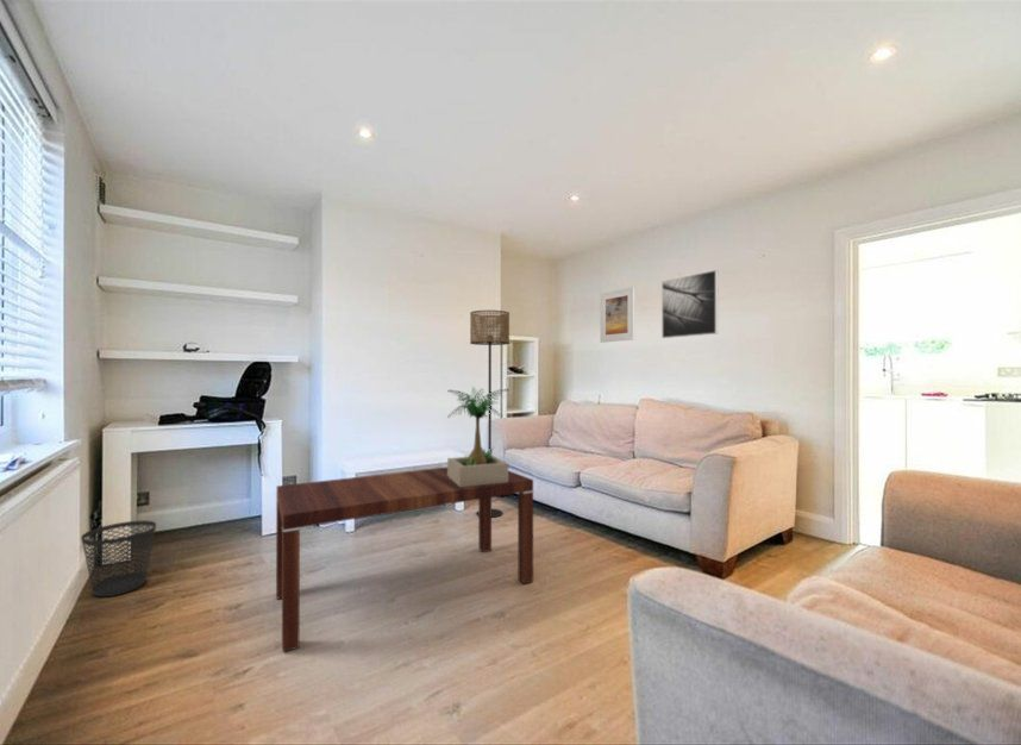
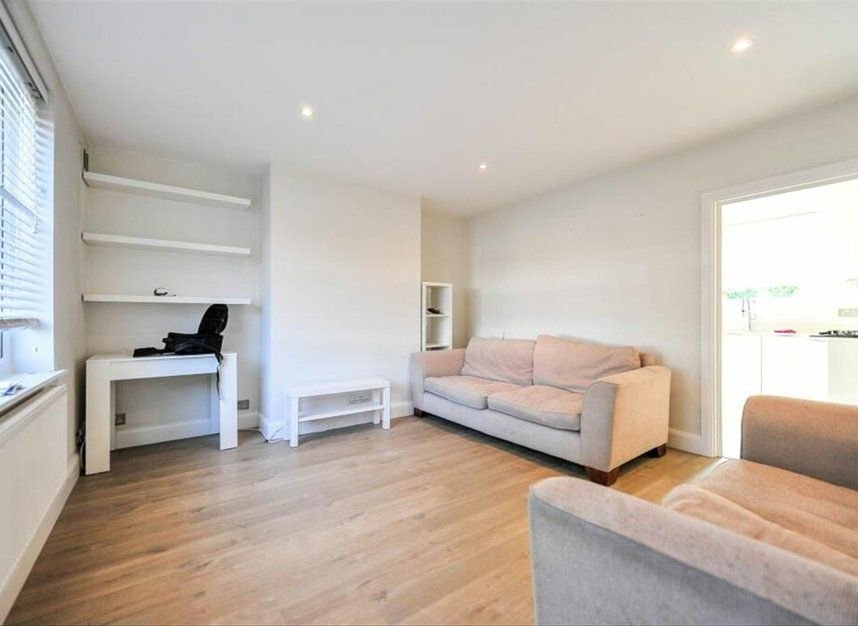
- floor lamp (489, 412)
- coffee table (403, 511)
- potted plant (477, 431)
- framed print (616, 315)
- wastebasket (119, 558)
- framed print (688, 306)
